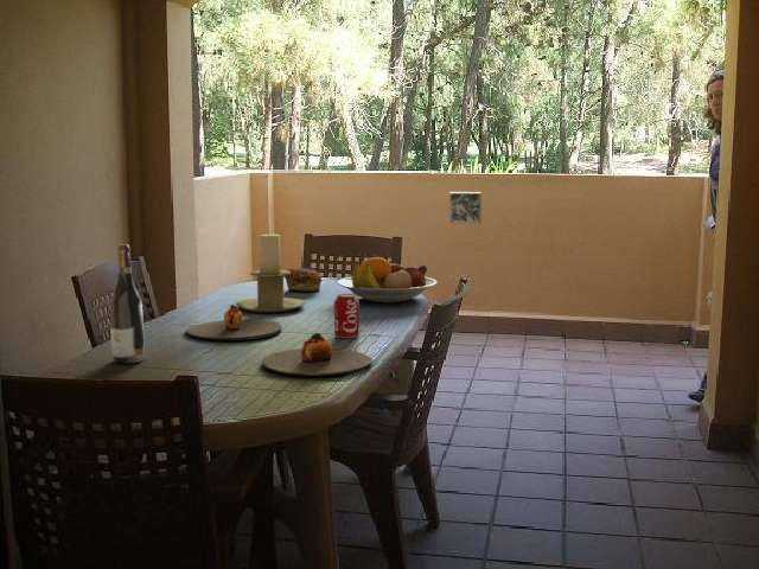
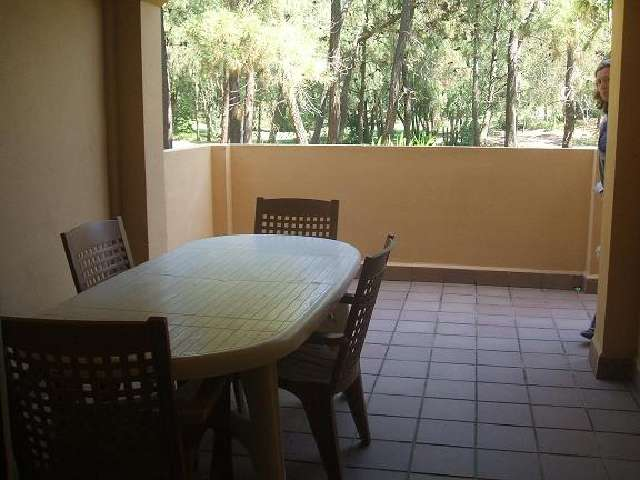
- beverage can (346, 315)
- plate (234, 318)
- plate (317, 347)
- wine bottle (126, 302)
- fruit bowl (387, 277)
- bread (302, 279)
- candle holder (269, 270)
- decorative tile (465, 207)
